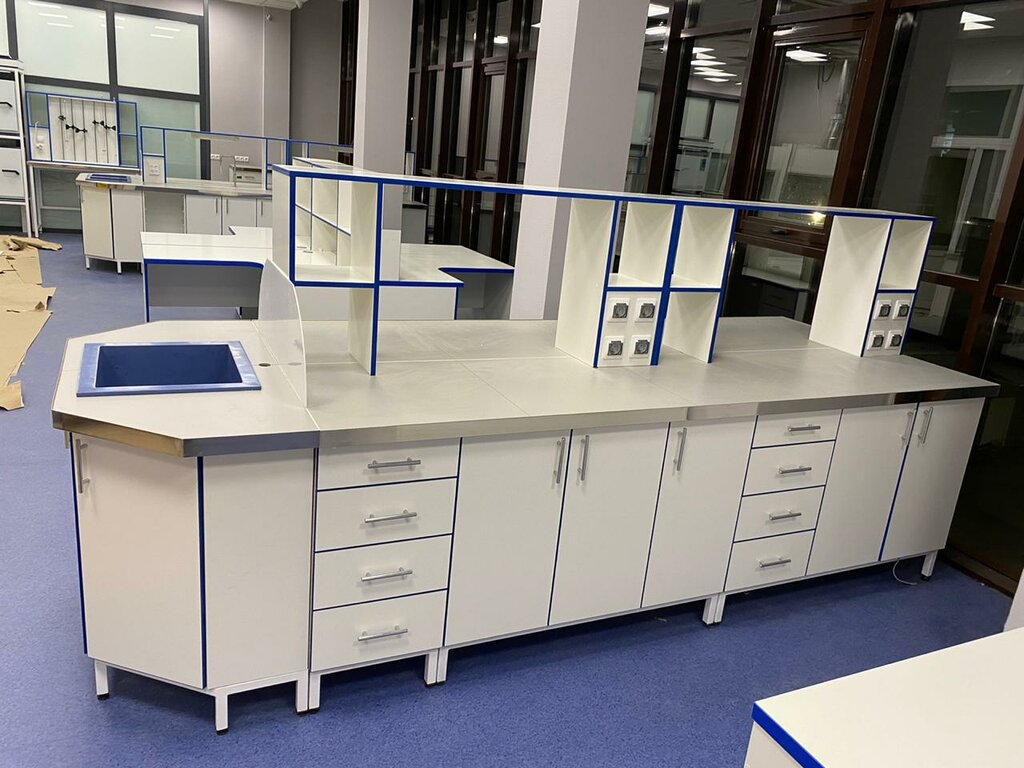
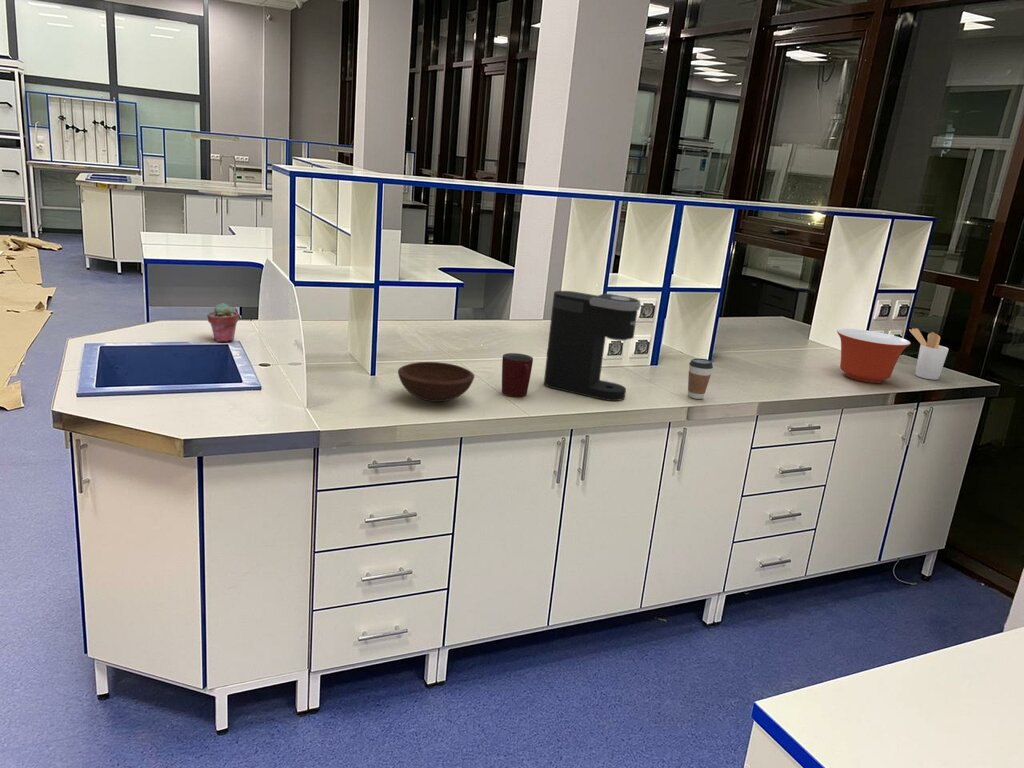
+ mug (518, 376)
+ coffee maker (590, 343)
+ bowl (435, 384)
+ mixing bowl (868, 357)
+ coffee cup (698, 378)
+ utensil holder (925, 352)
+ potted succulent (223, 321)
